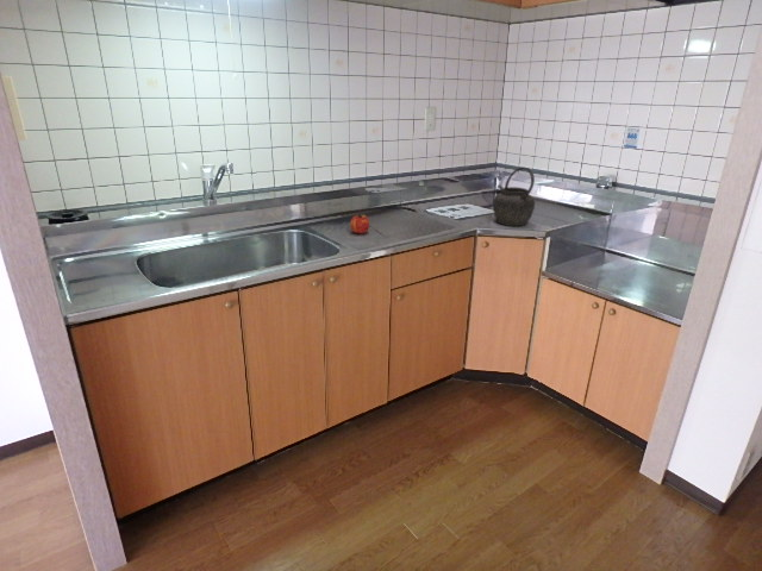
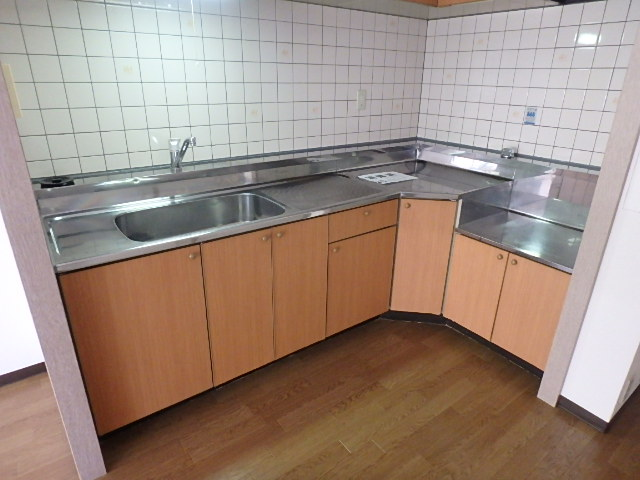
- kettle (513, 194)
- fruit (360, 222)
